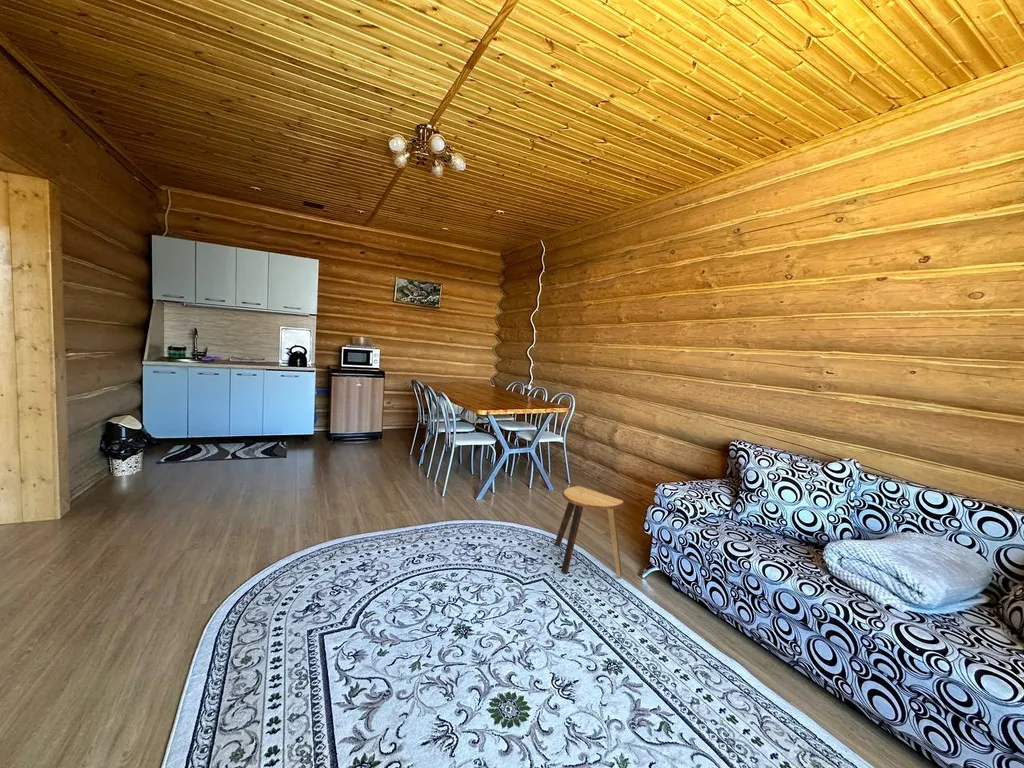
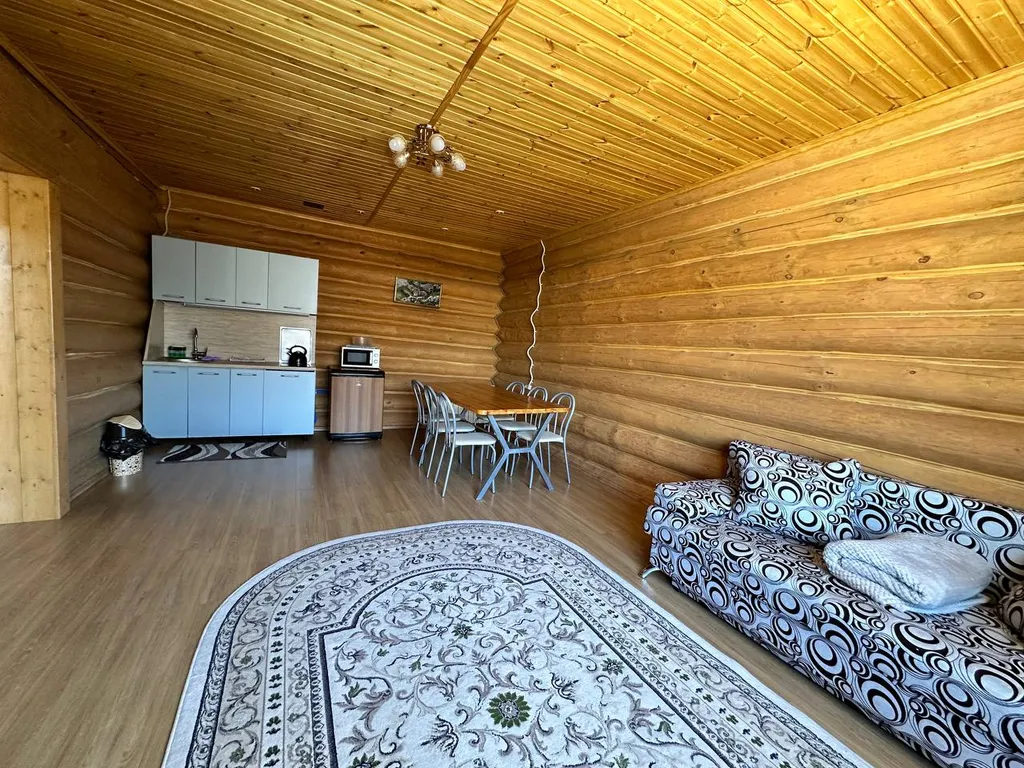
- stool (578, 526)
